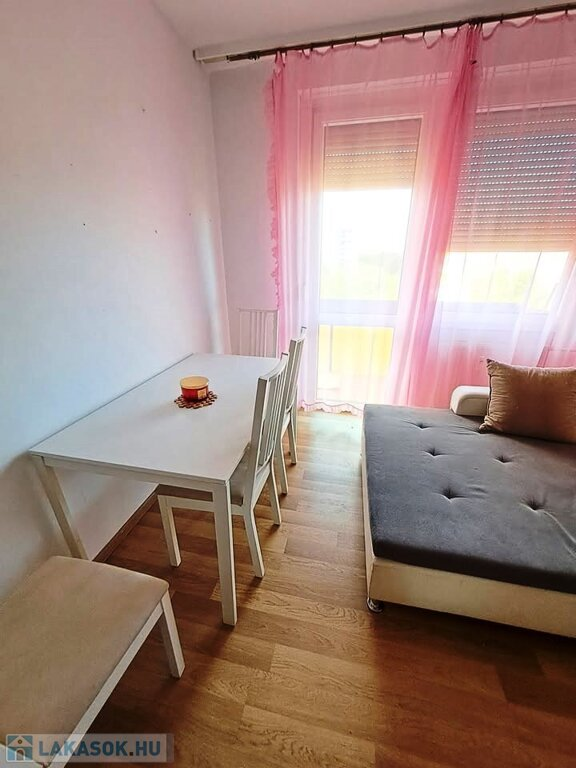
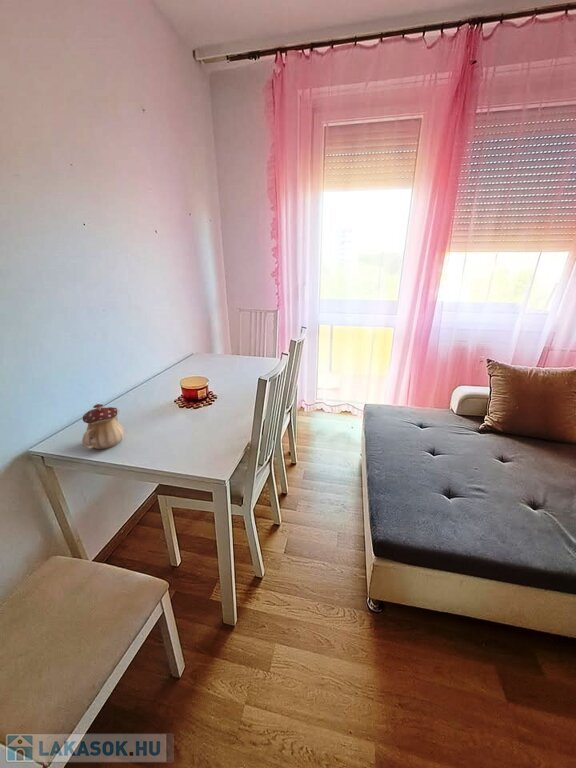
+ teapot (100, 424)
